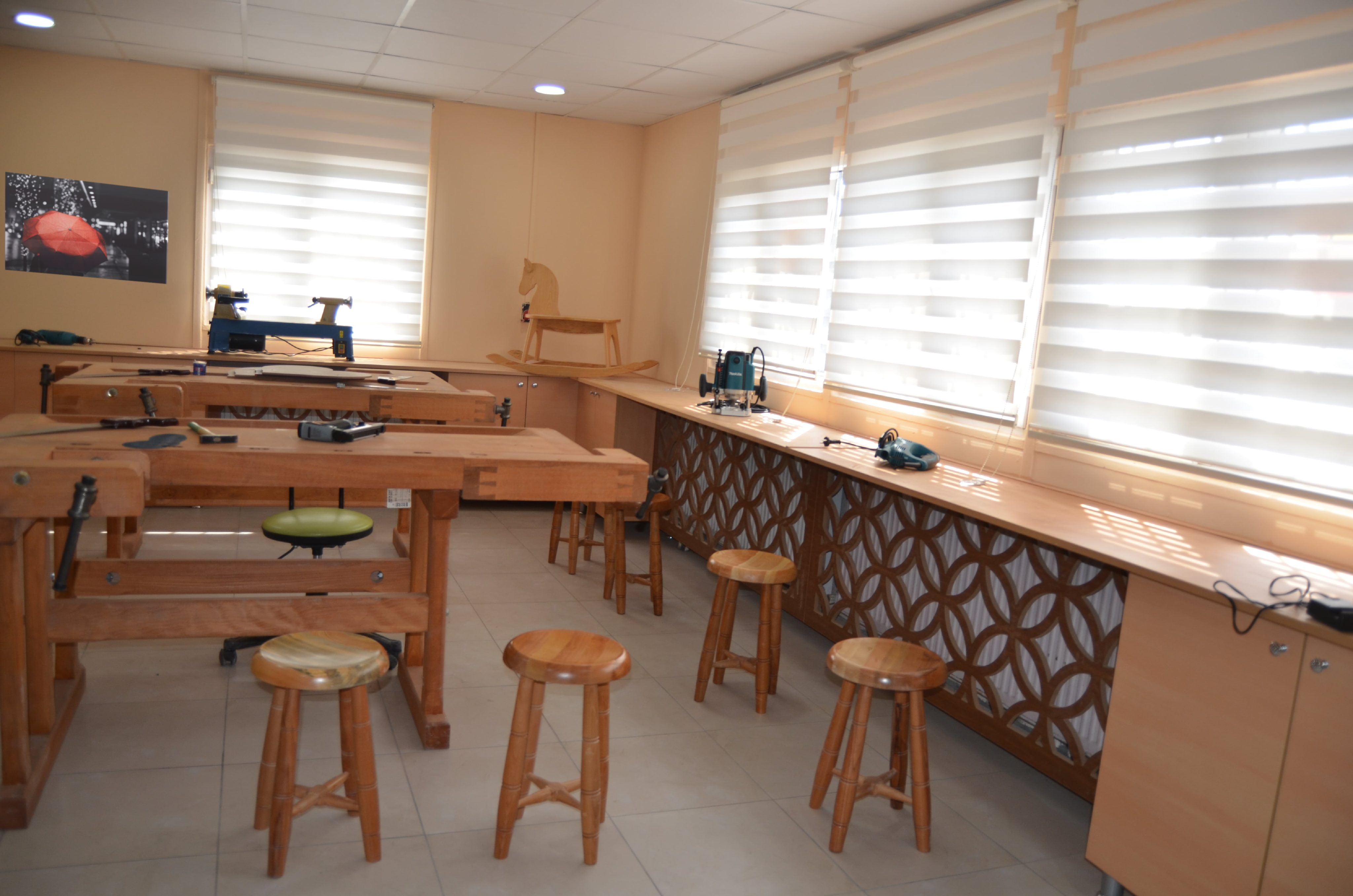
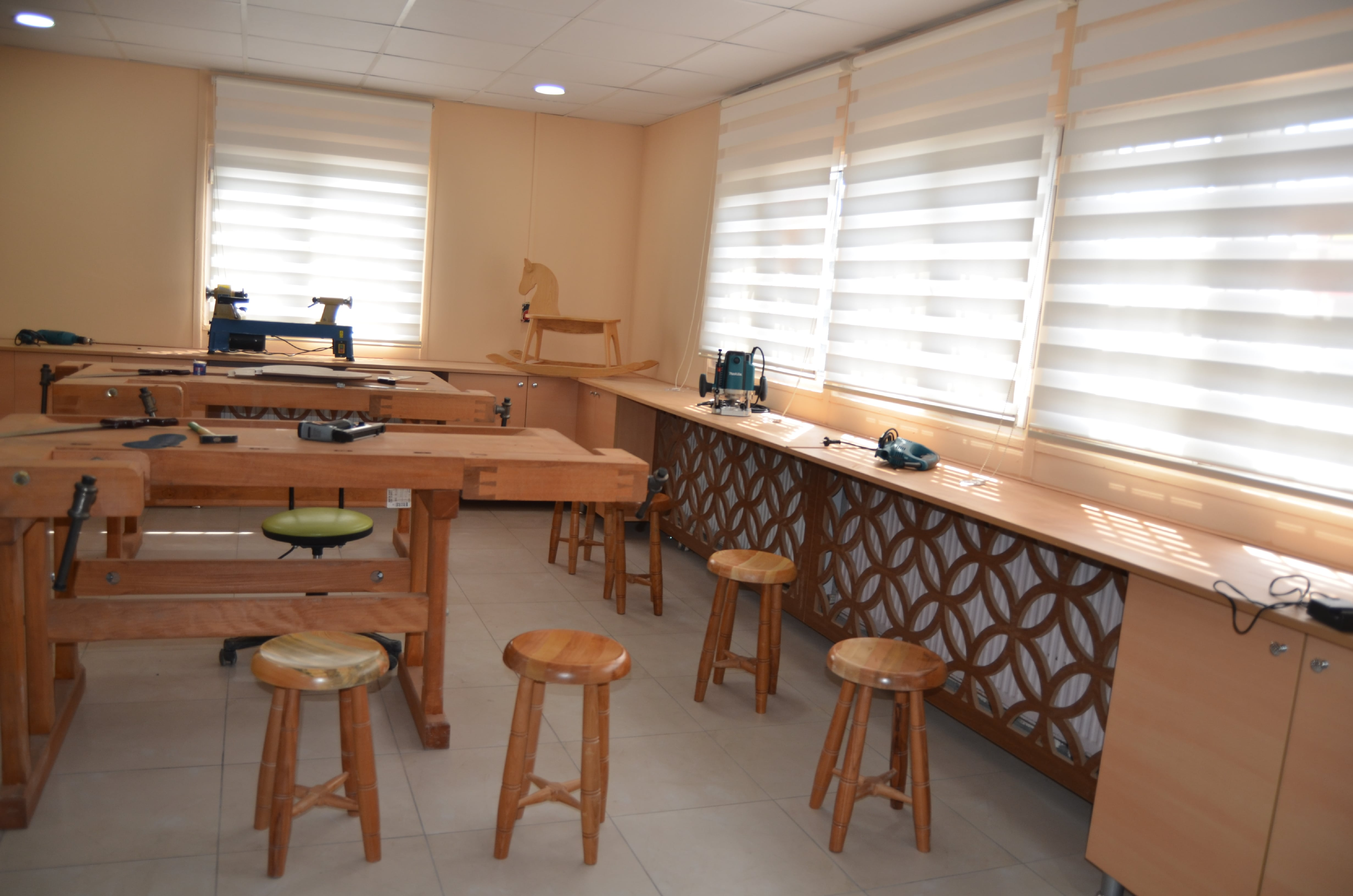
- wall art (89, 230)
